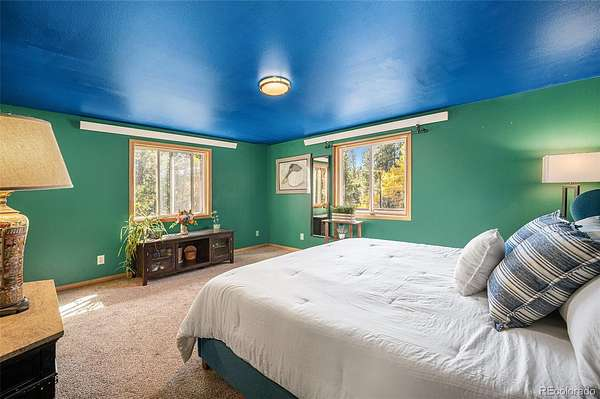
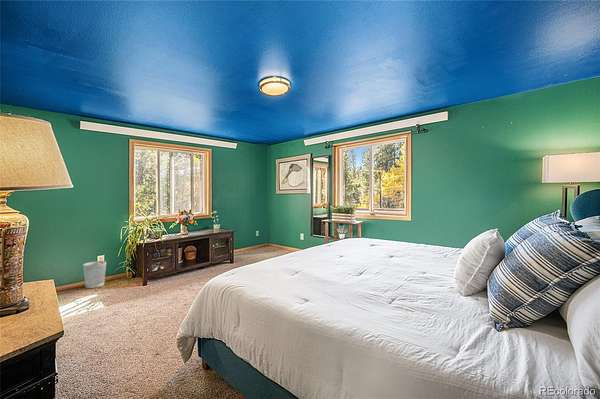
+ wastebasket (95, 274)
